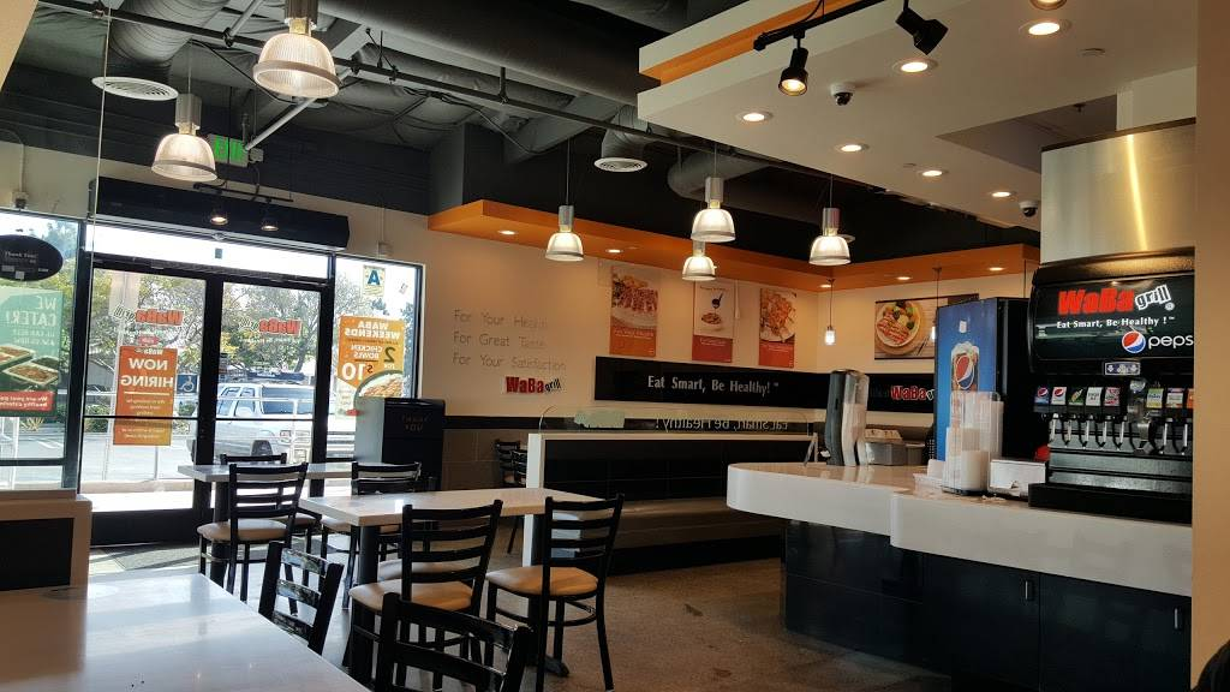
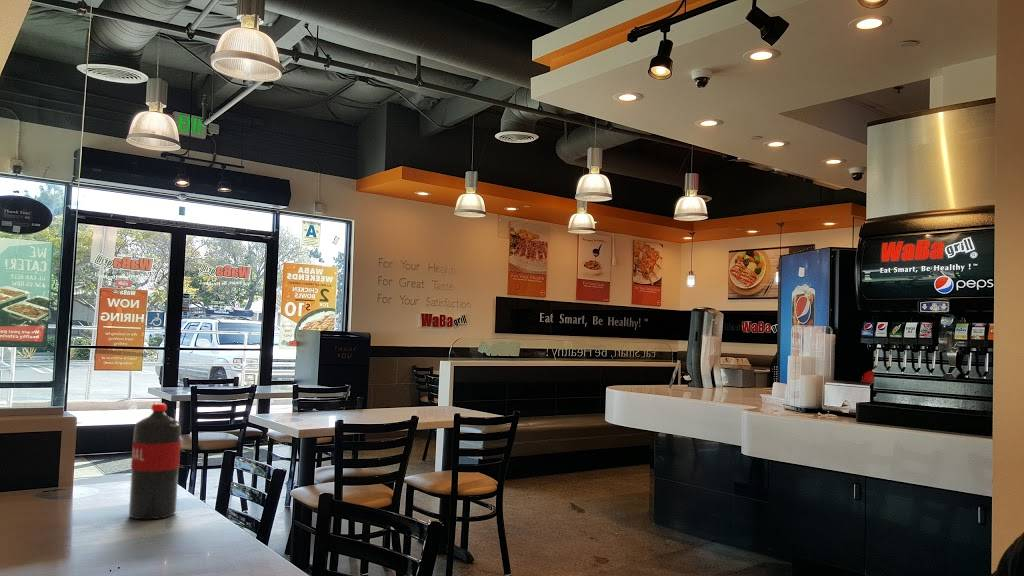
+ pop (155, 458)
